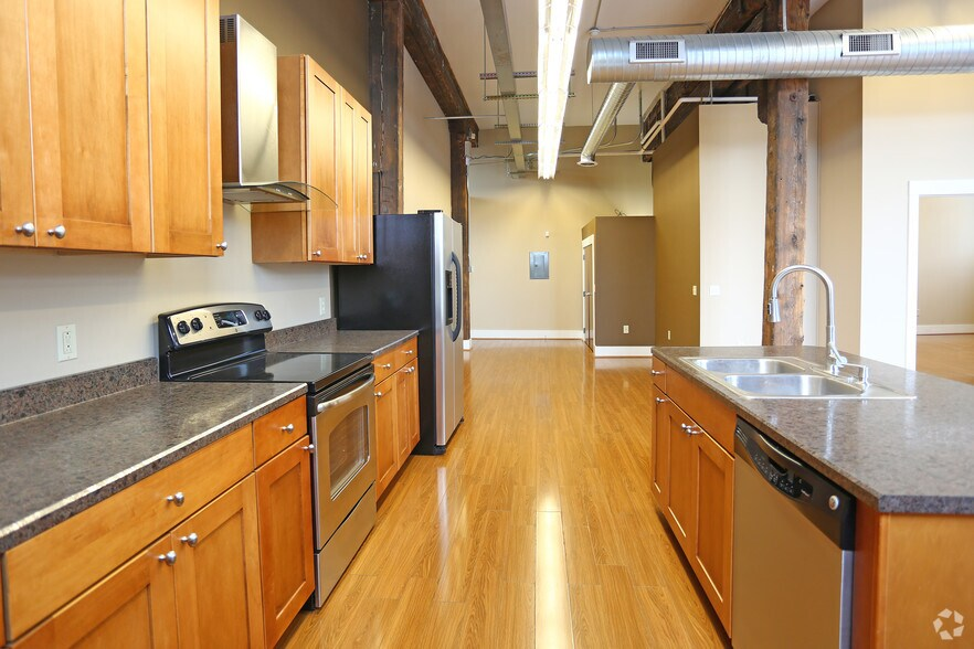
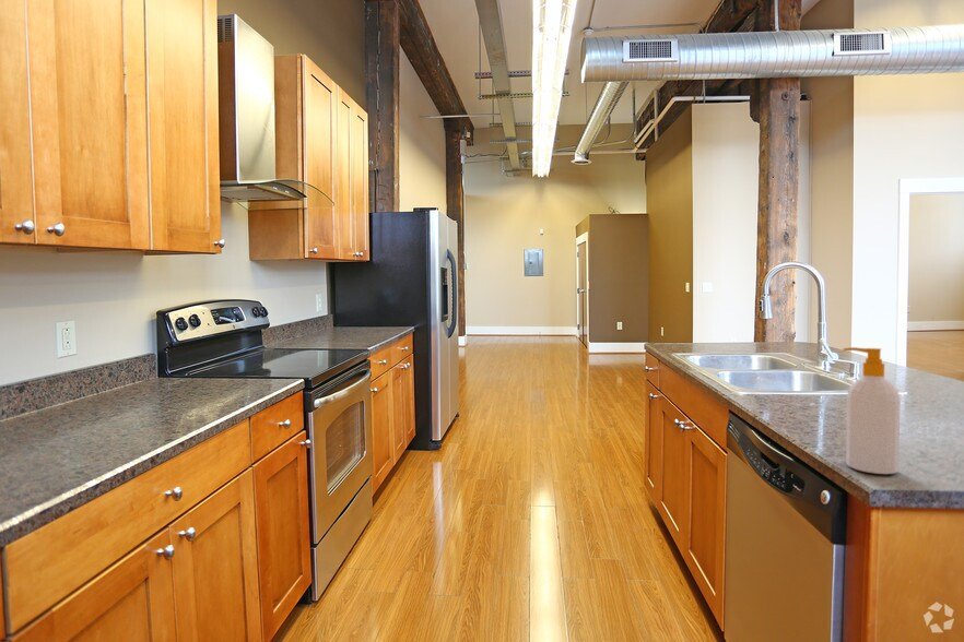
+ soap bottle (870, 407)
